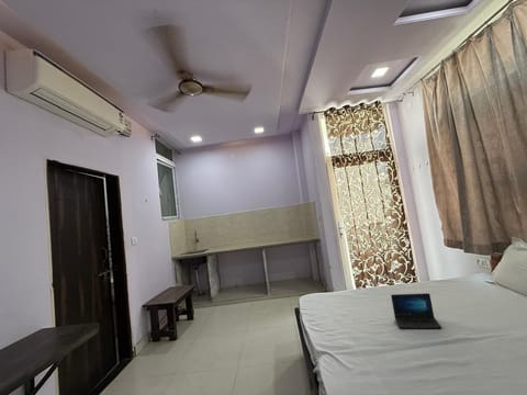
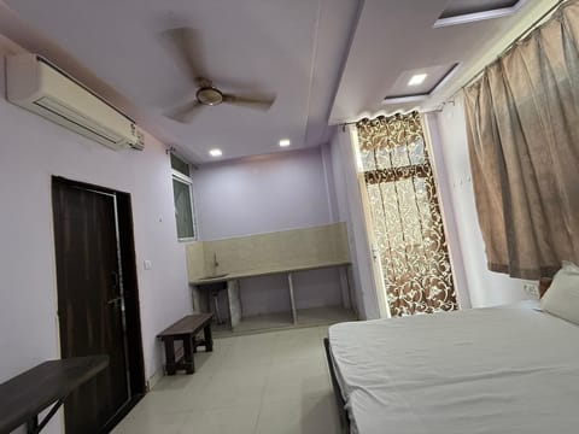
- laptop (414, 309)
